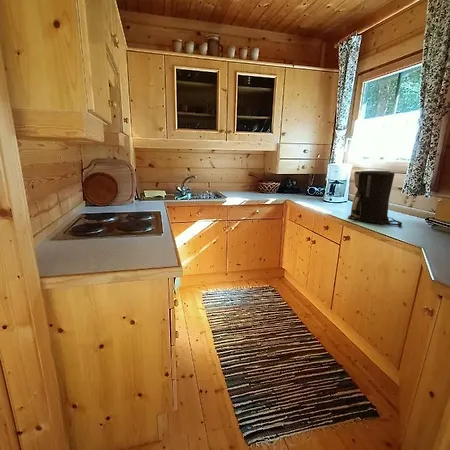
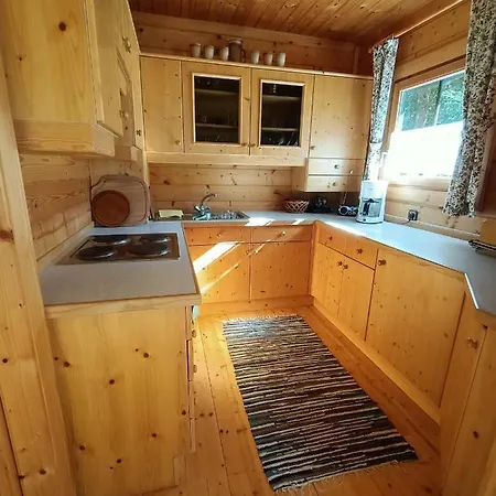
- coffee maker (374, 196)
